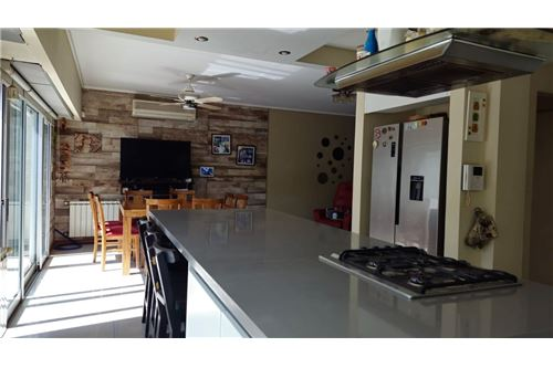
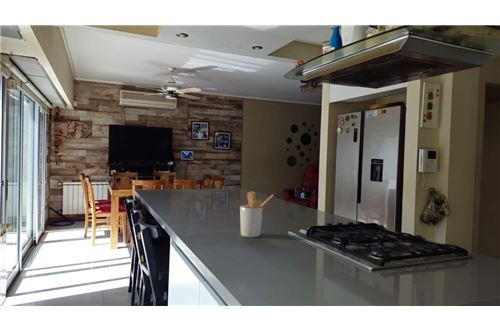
+ utensil holder (257, 213)
